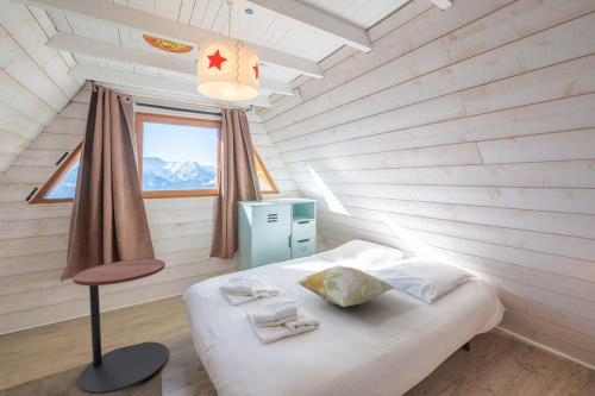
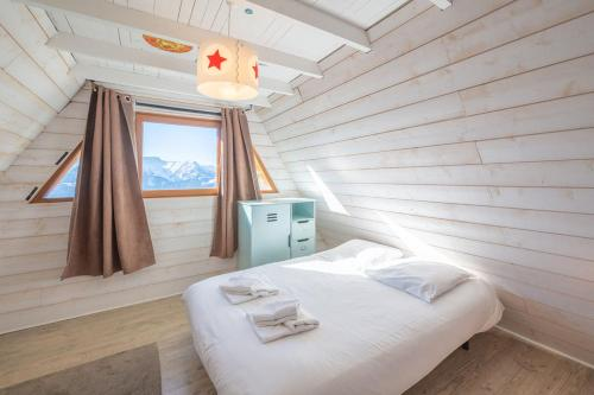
- decorative pillow (344, 284)
- side table (99, 316)
